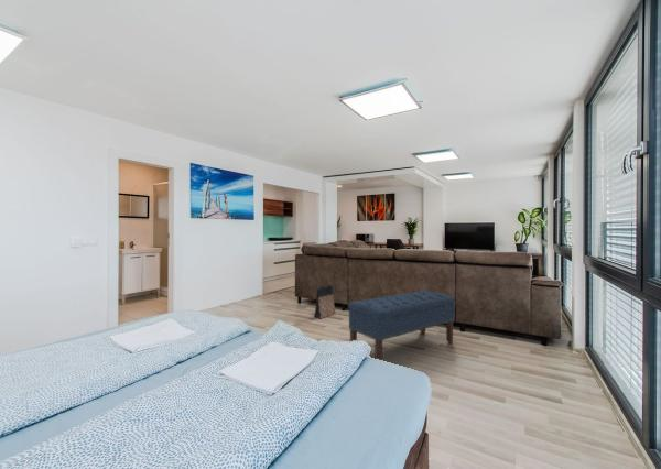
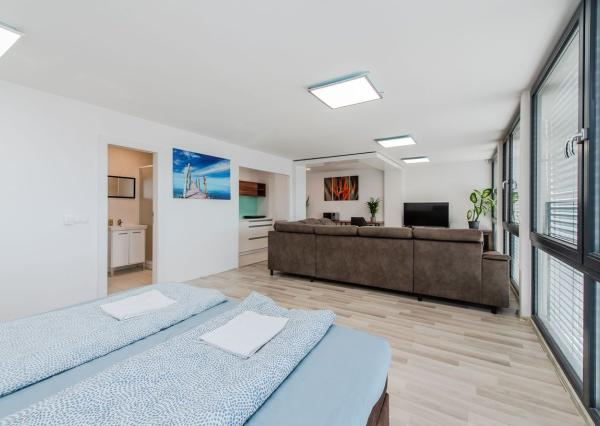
- bench (403, 323)
- bag (325, 299)
